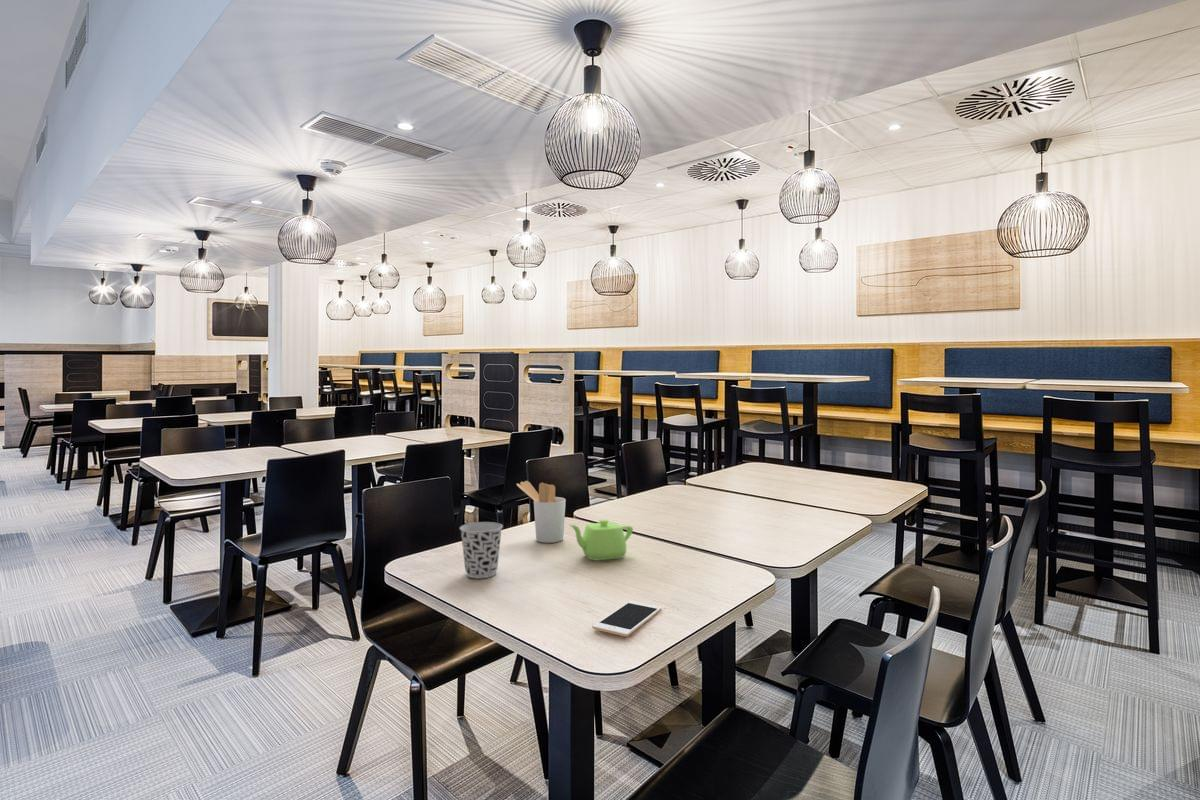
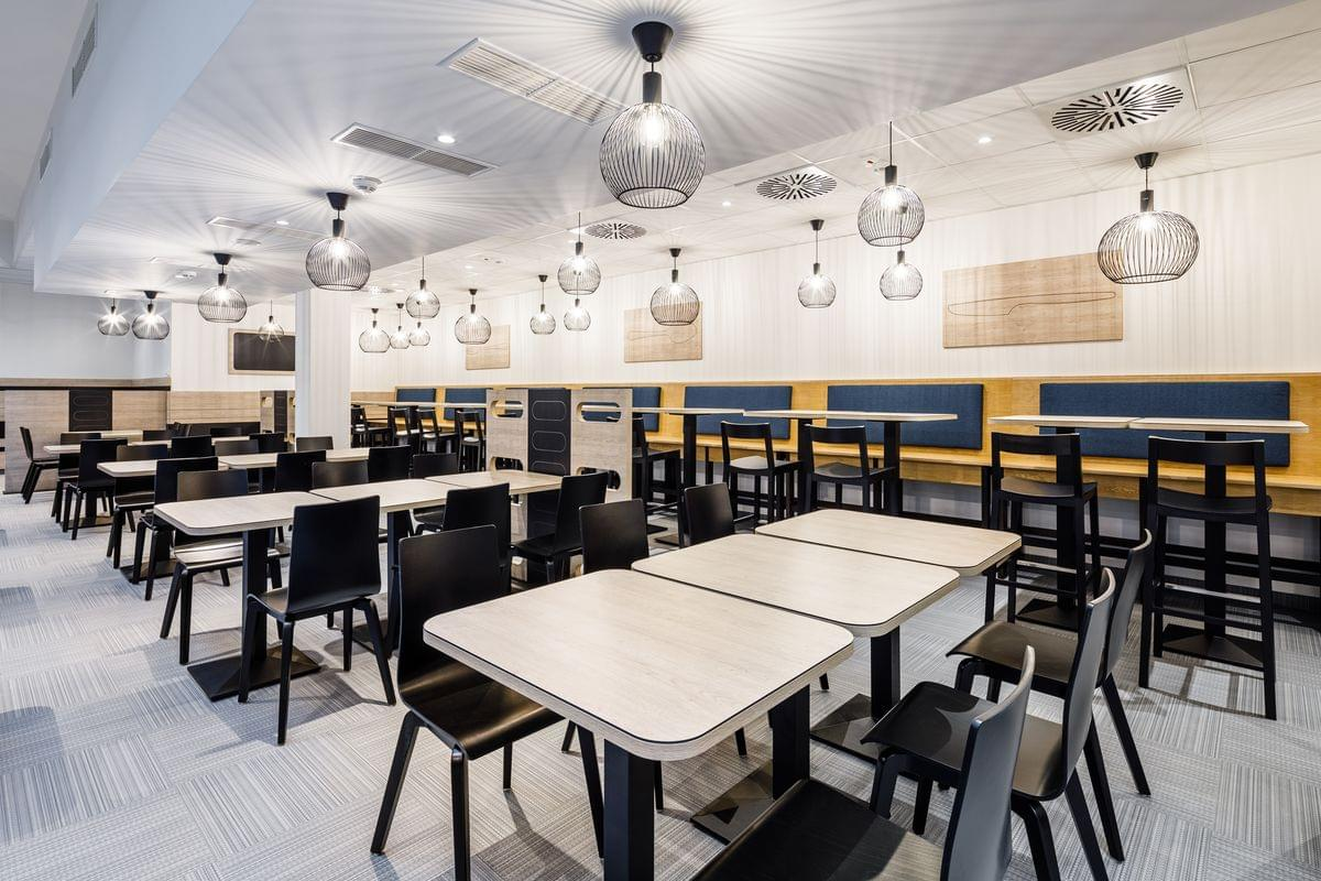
- utensil holder (541, 509)
- teapot (601, 538)
- cup (481, 550)
- cell phone (628, 617)
